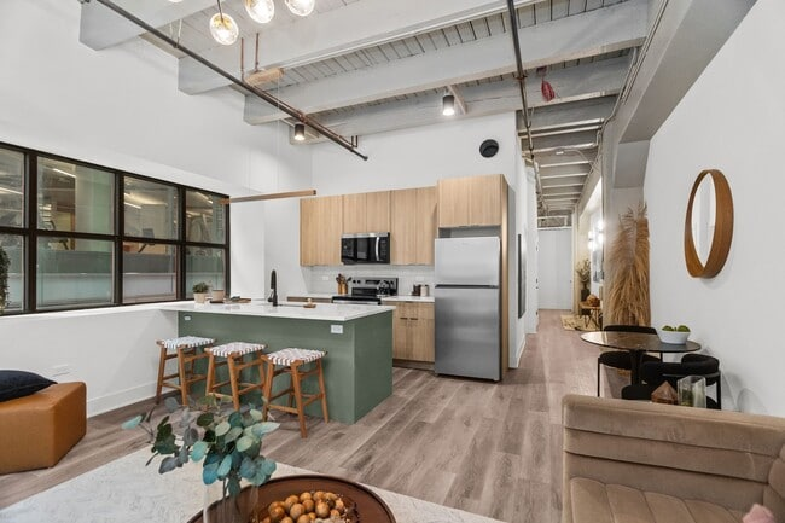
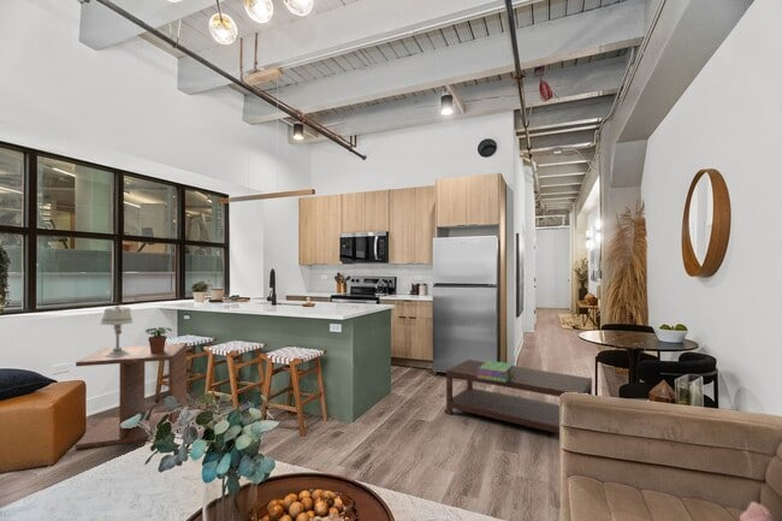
+ potted plant (158, 339)
+ stack of books (496, 371)
+ table lamp (117, 330)
+ coffee table (516, 397)
+ side table (136, 390)
